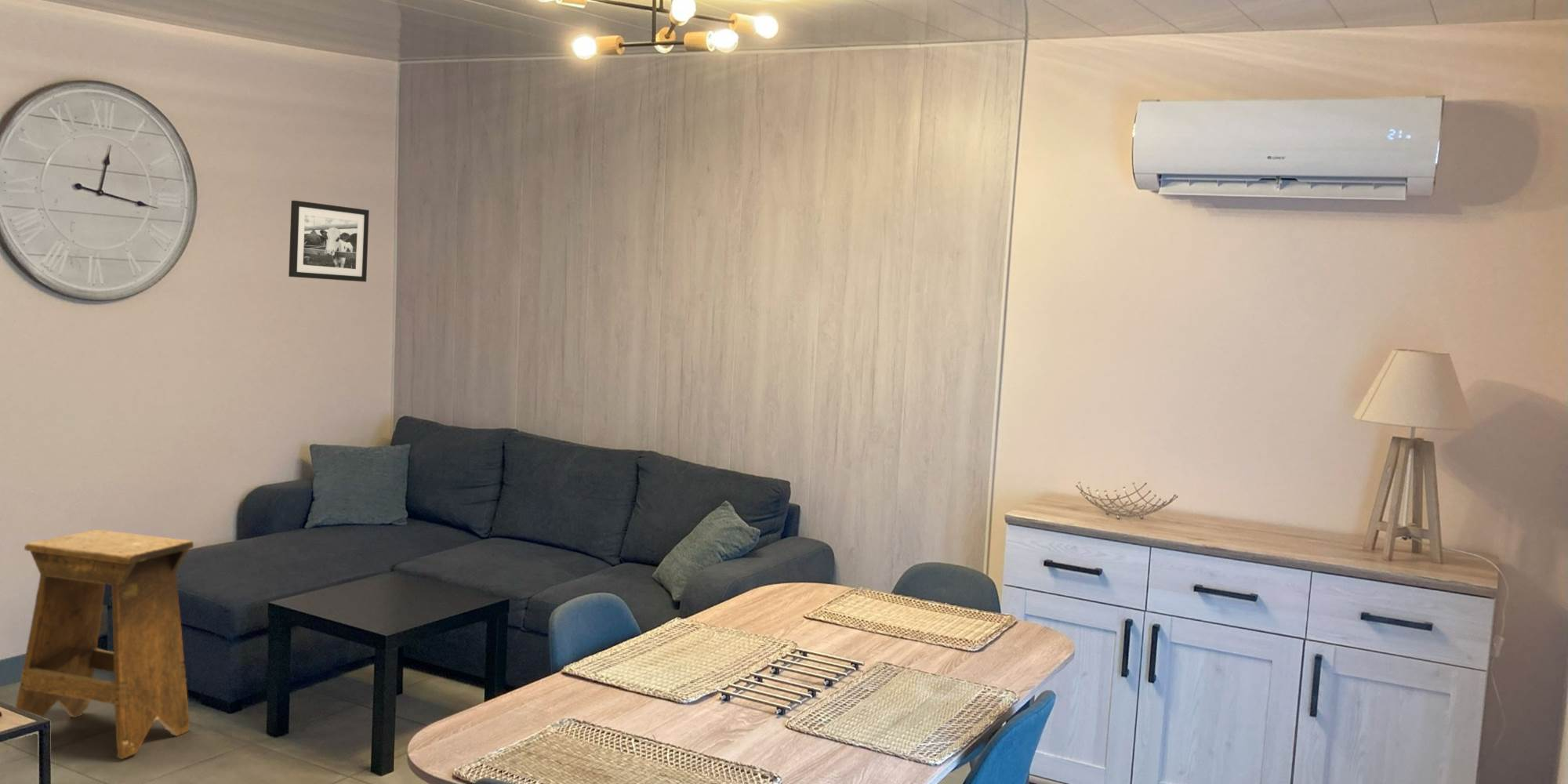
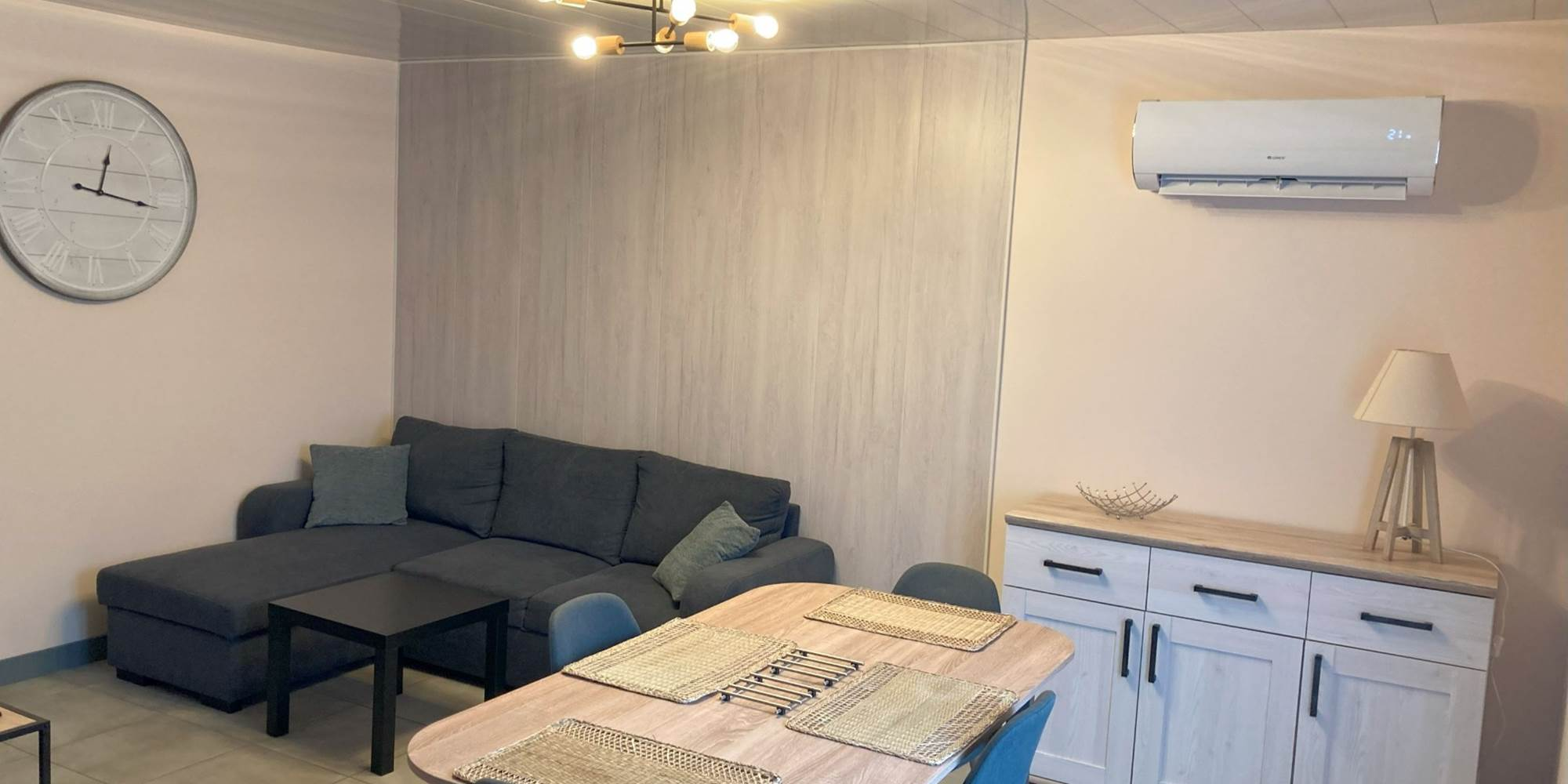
- picture frame (329, 242)
- stool (98, 636)
